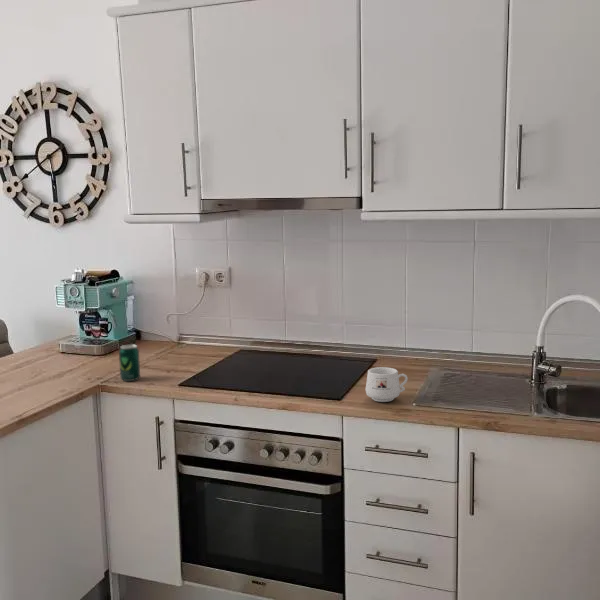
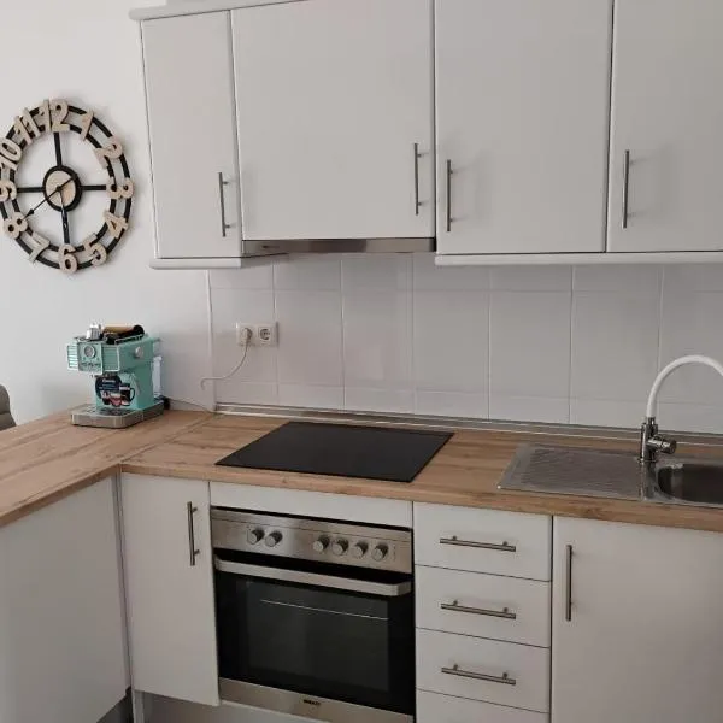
- beverage can (129, 362)
- mug (386, 384)
